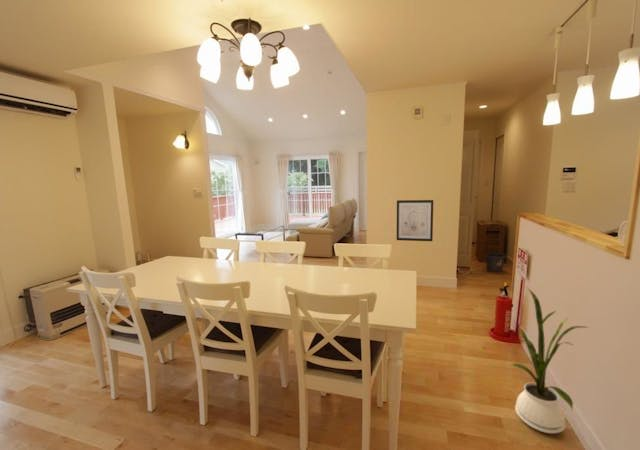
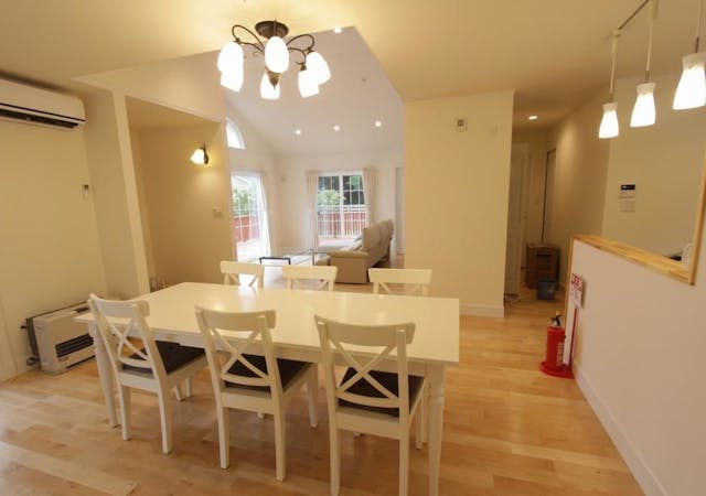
- wall art (414, 220)
- house plant (542, 359)
